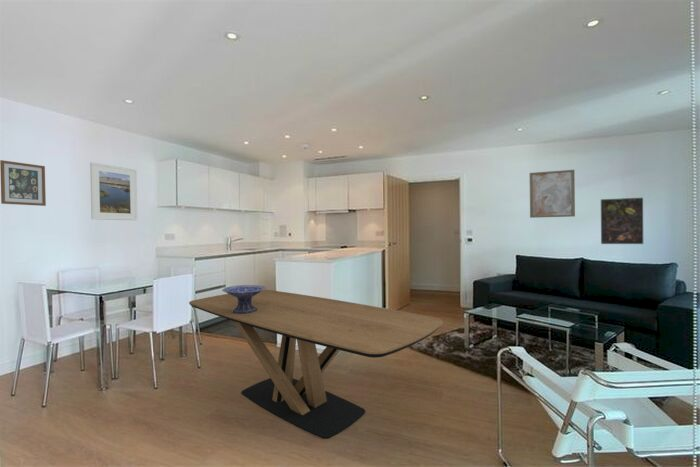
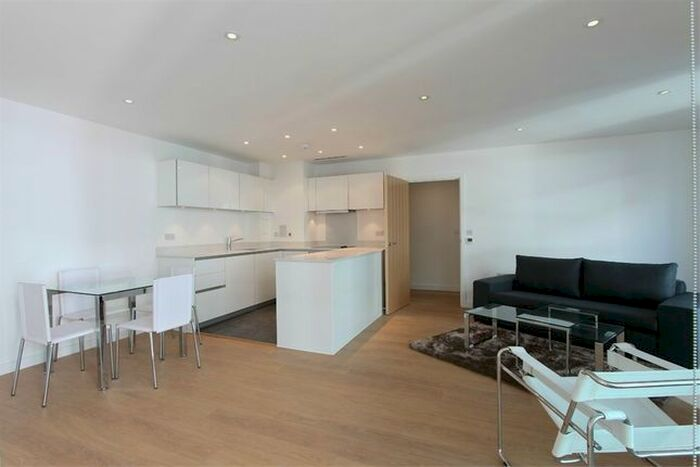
- decorative bowl (244, 299)
- wall art (24, 184)
- wall art (551, 194)
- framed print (621, 221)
- dining table (299, 354)
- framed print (115, 193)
